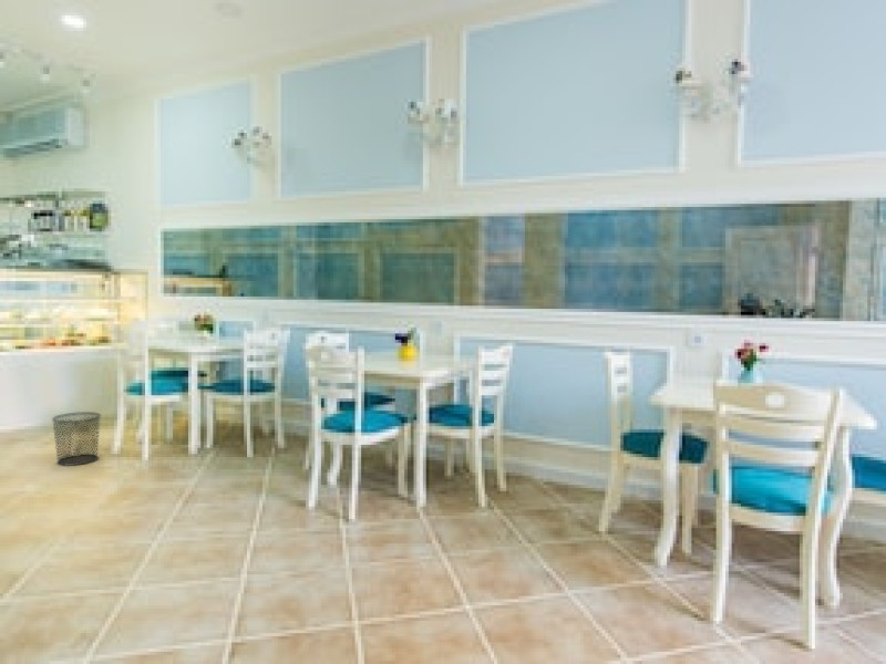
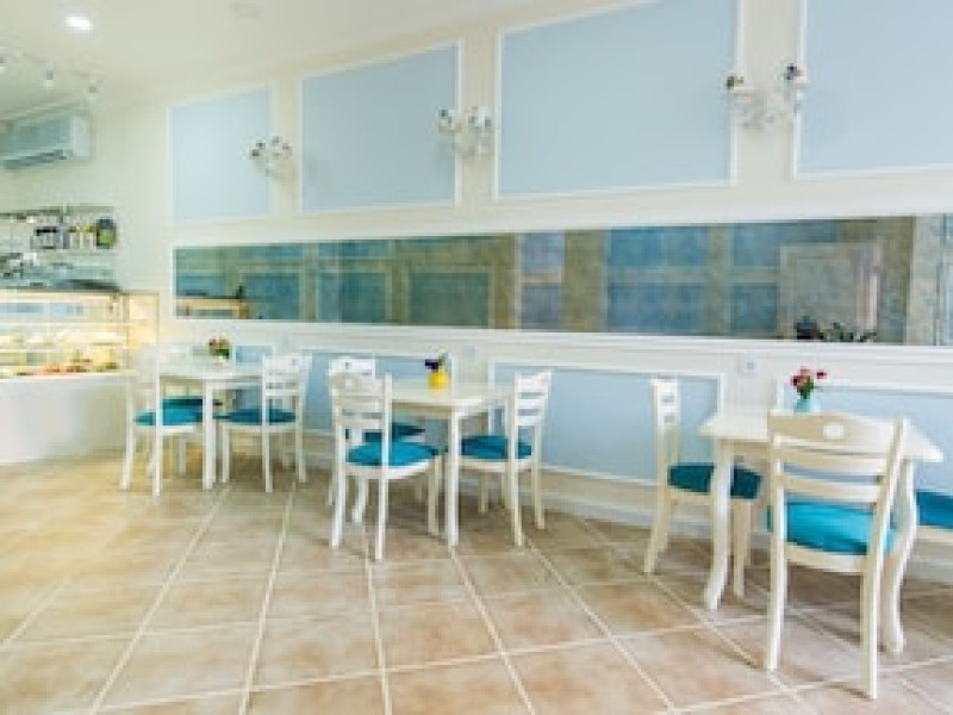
- waste bin (76, 438)
